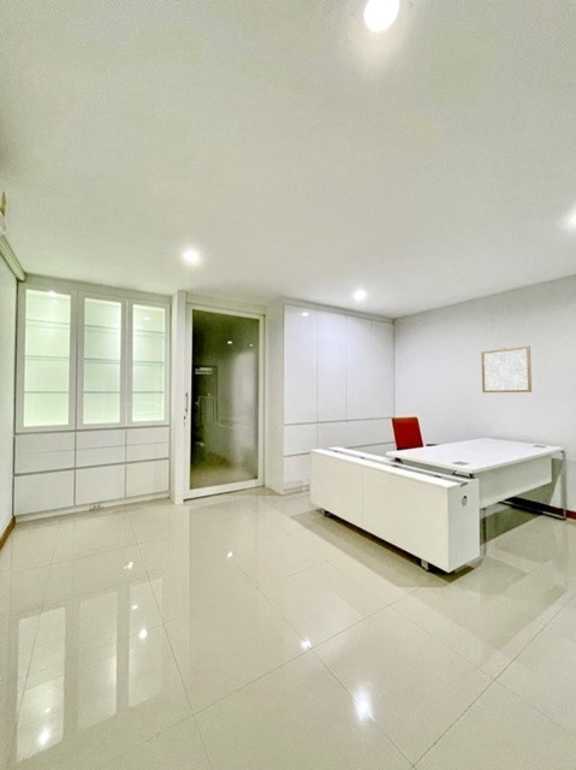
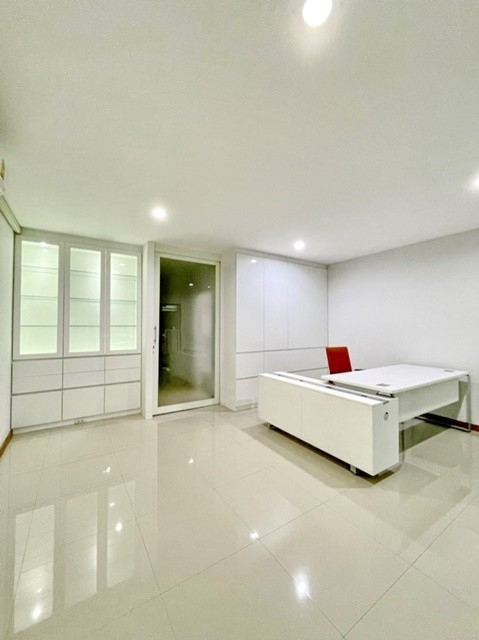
- wall art (504, 368)
